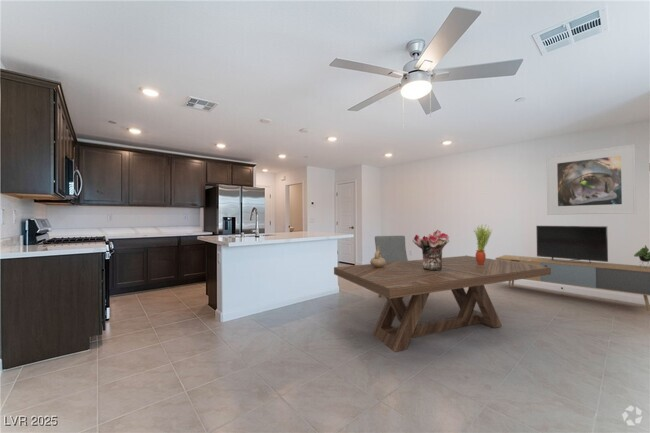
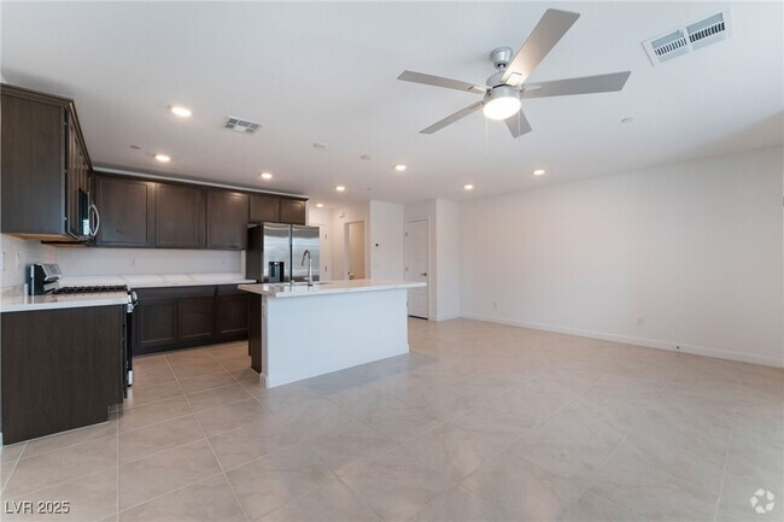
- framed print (587, 182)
- chair (396, 261)
- media console (569, 261)
- ceramic jug (377, 256)
- bouquet (430, 249)
- potted plant (483, 243)
- dining table (438, 291)
